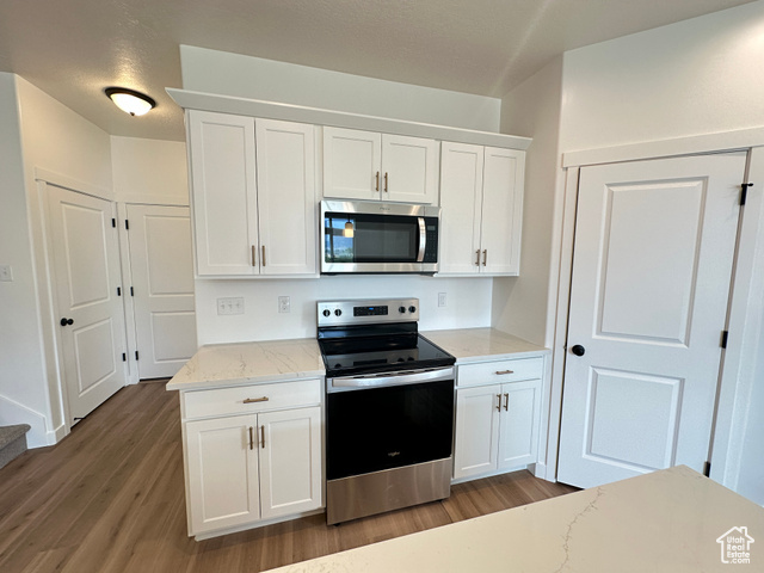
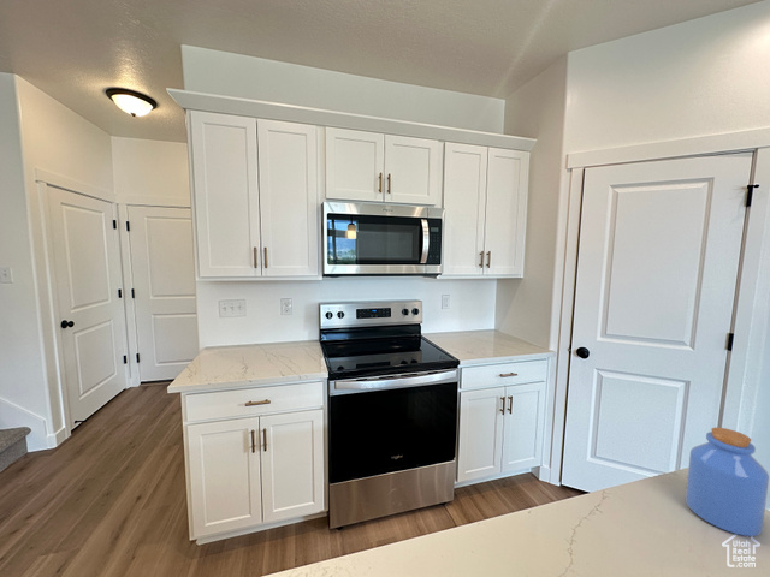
+ jar (725, 475)
